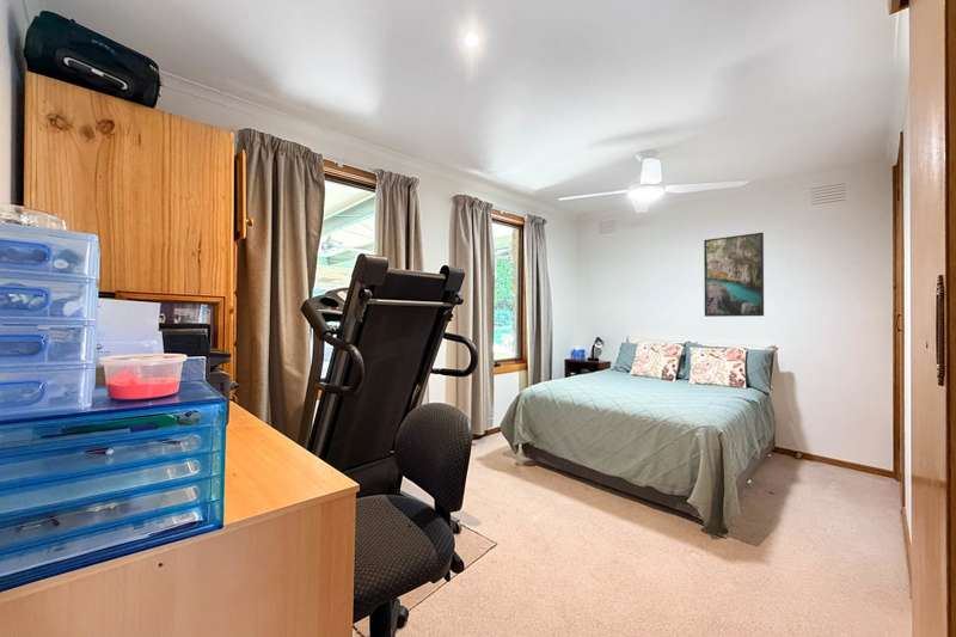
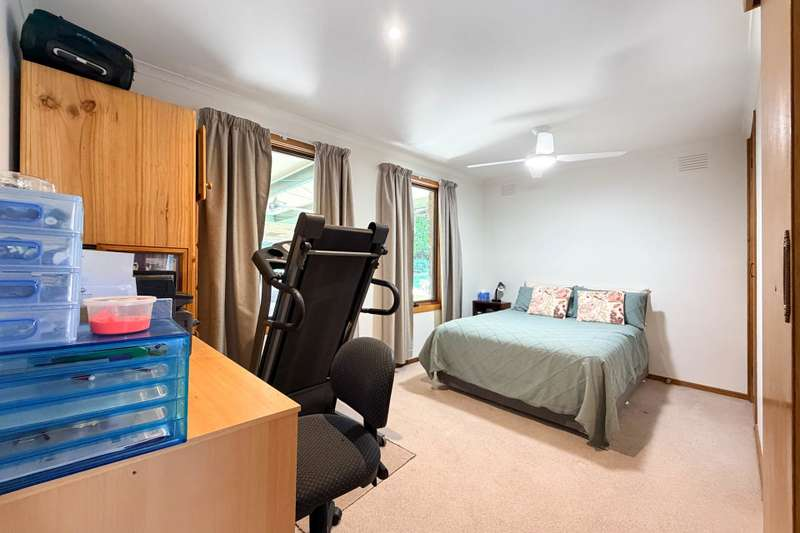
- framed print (733, 276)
